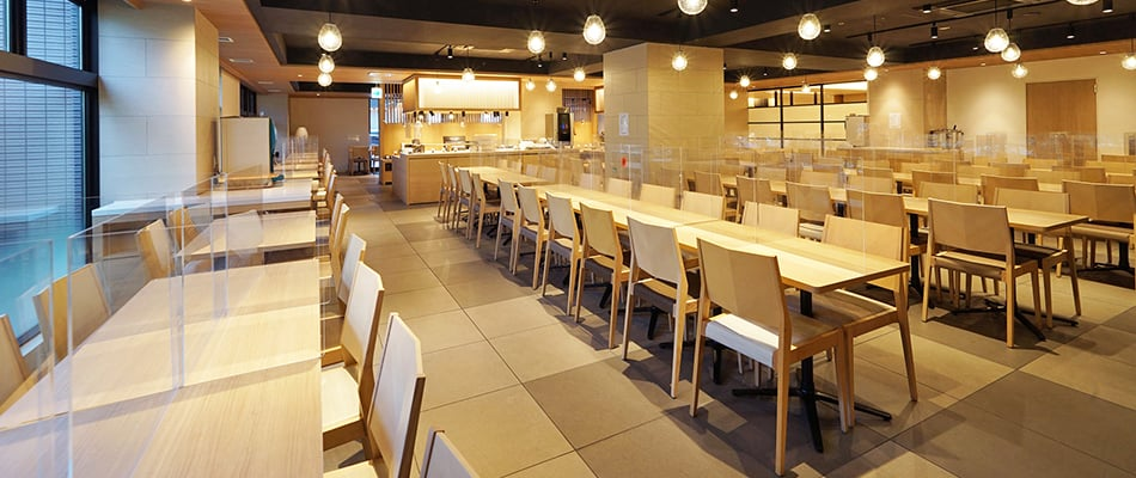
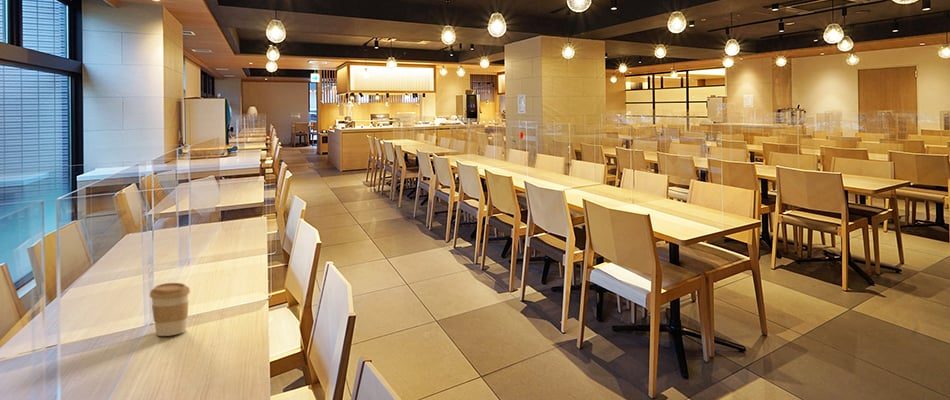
+ coffee cup (170, 308)
